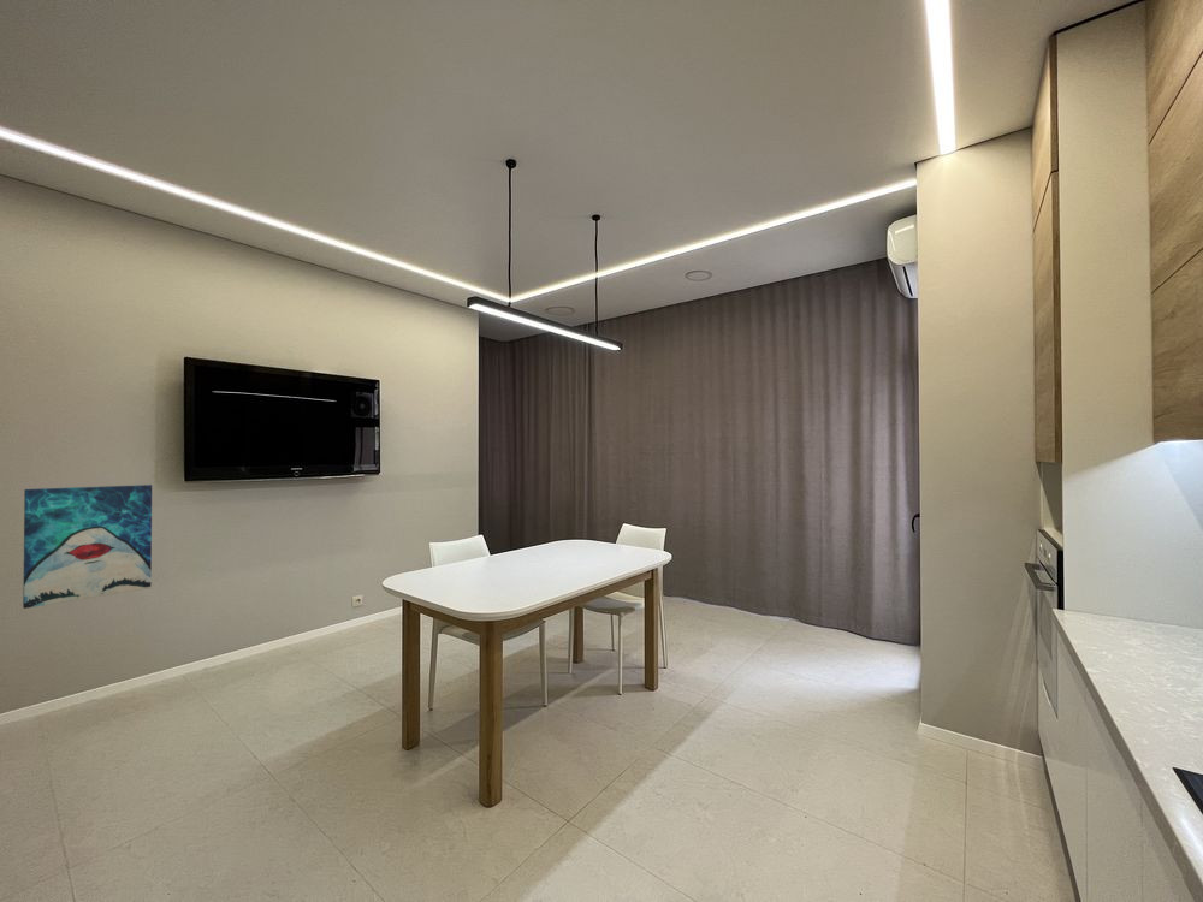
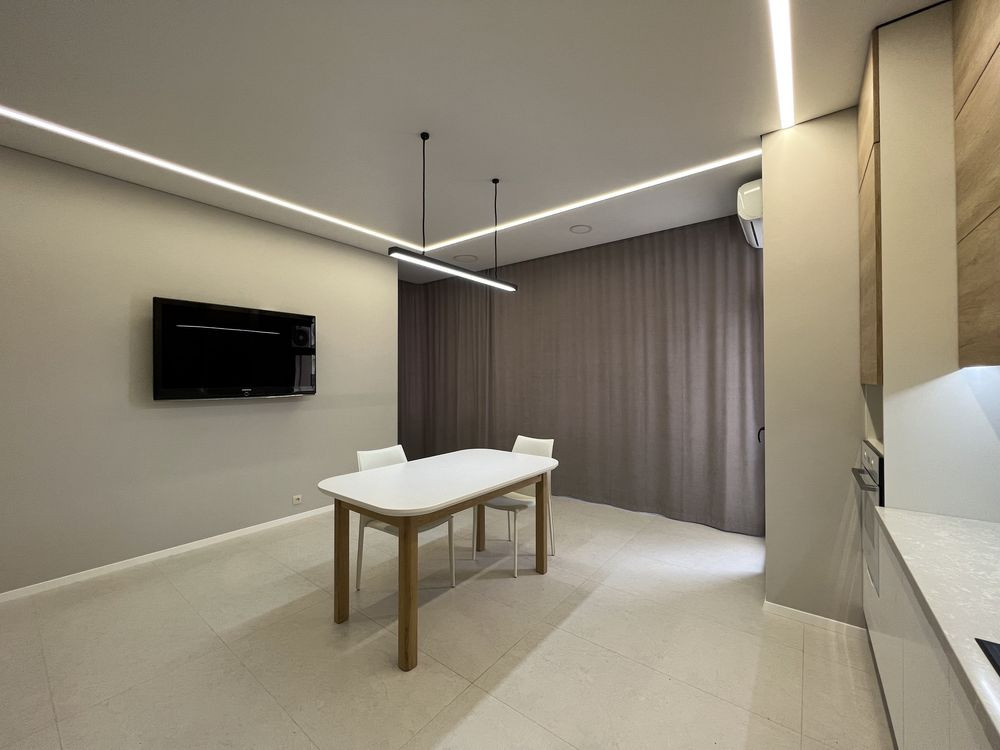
- wall art (91, 541)
